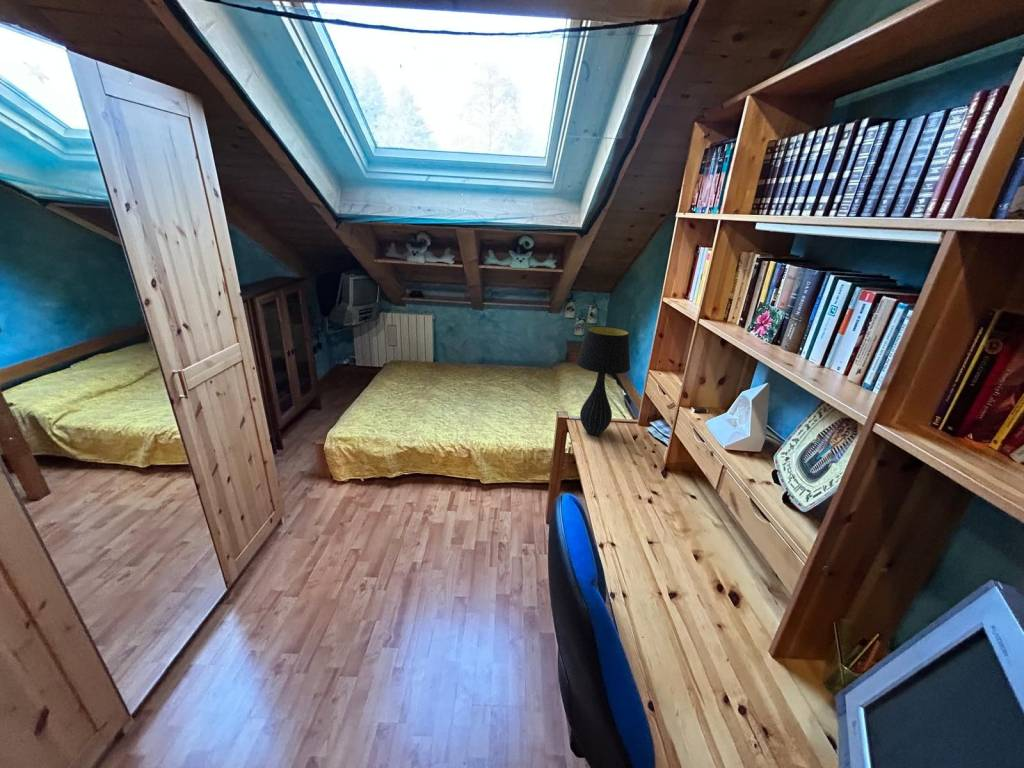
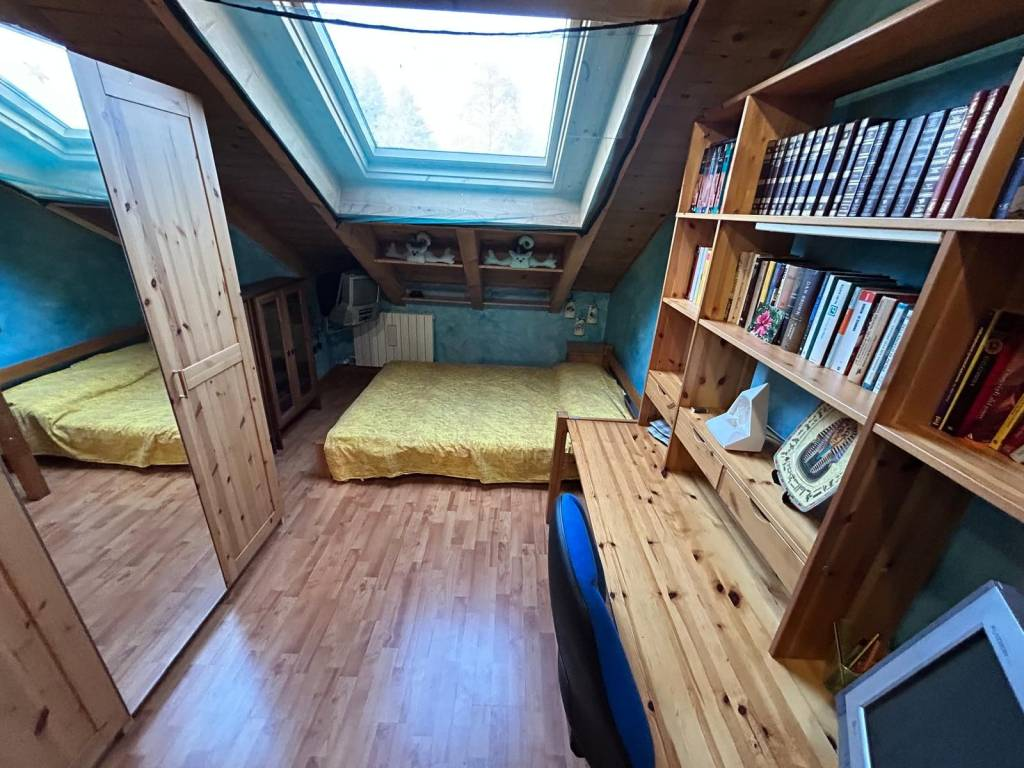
- table lamp (600, 383)
